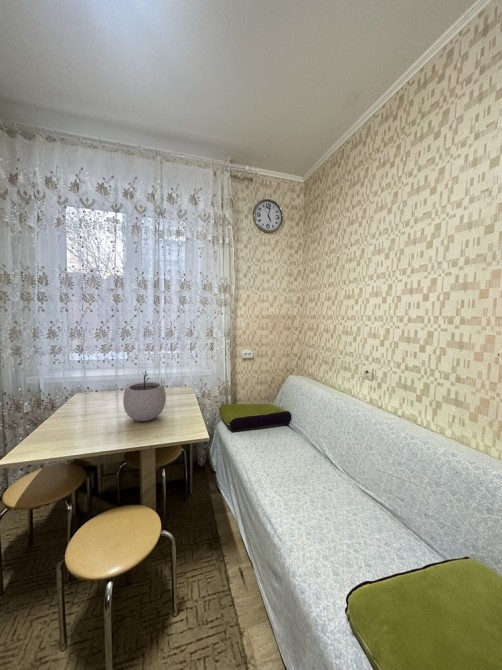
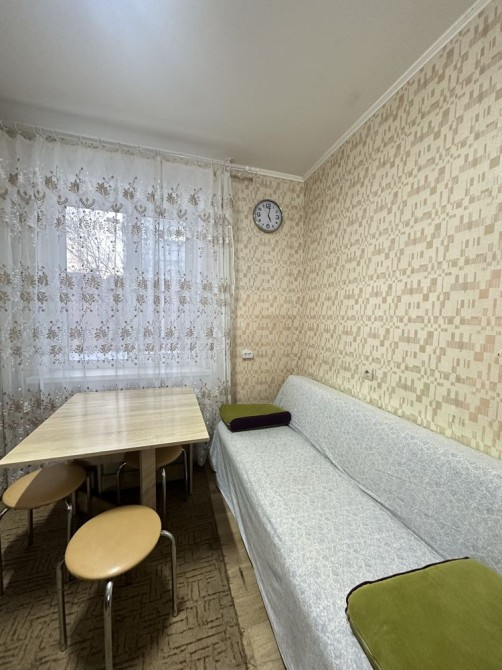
- plant pot (145, 394)
